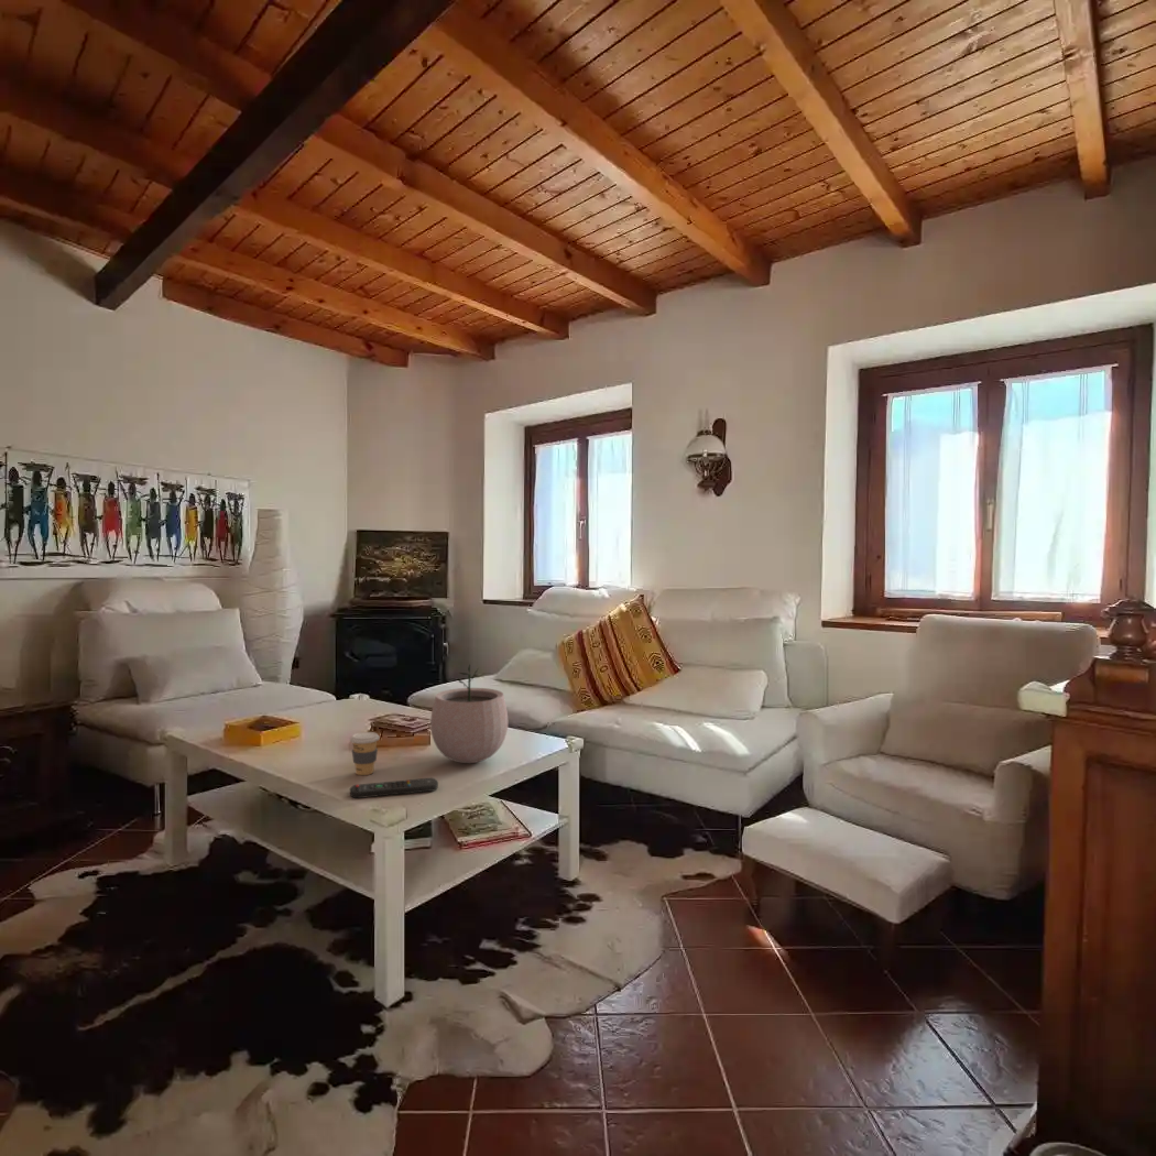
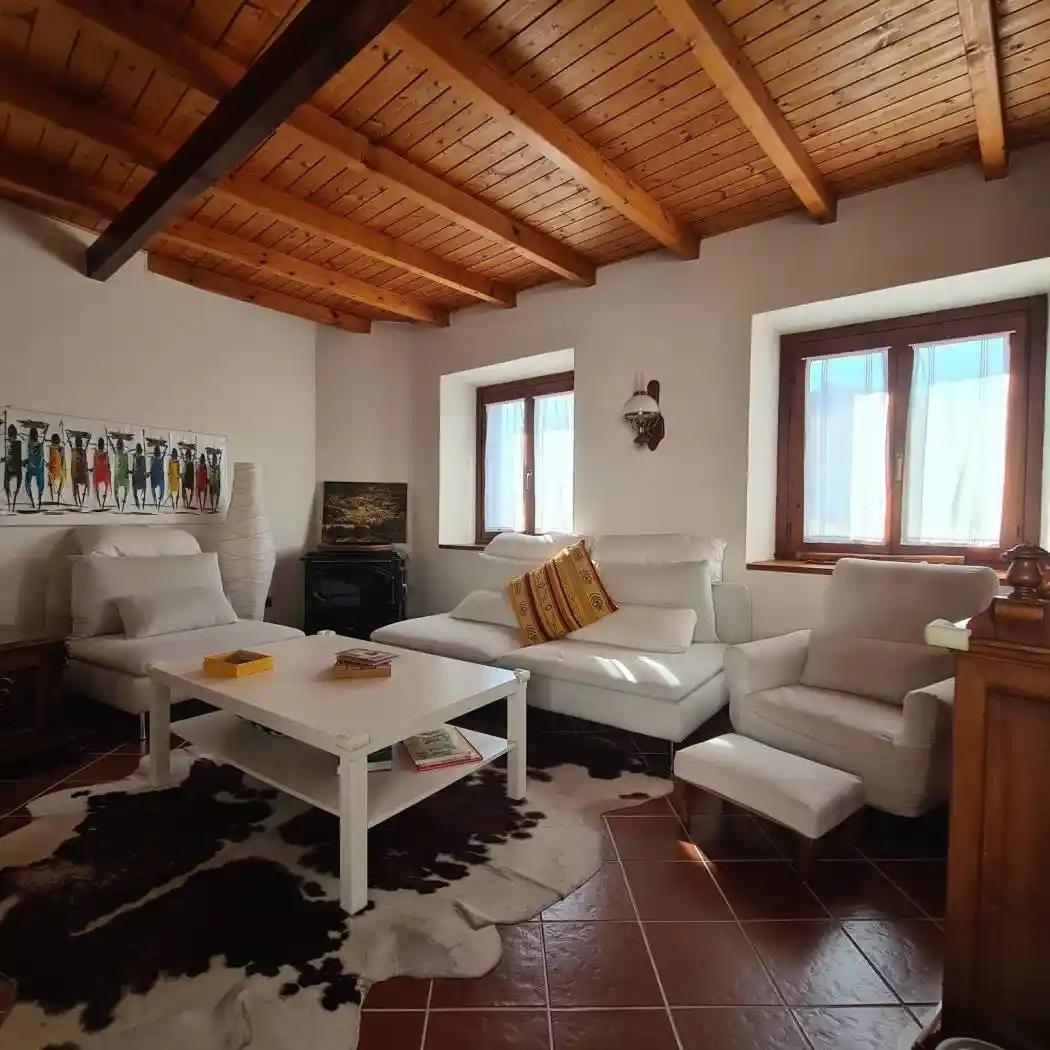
- coffee cup (364, 753)
- plant pot (469, 712)
- remote control (394, 787)
